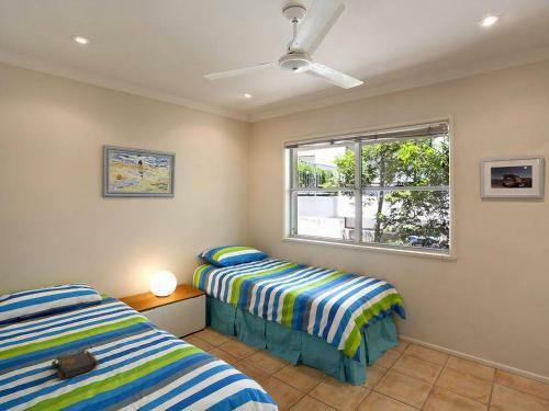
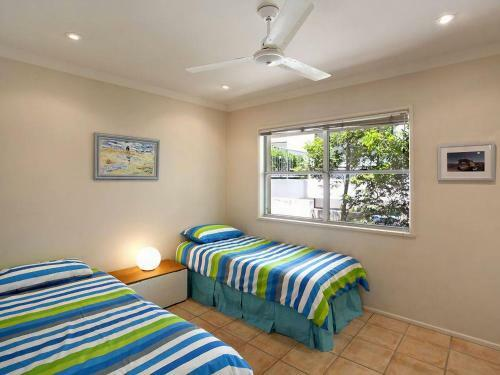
- book (75, 362)
